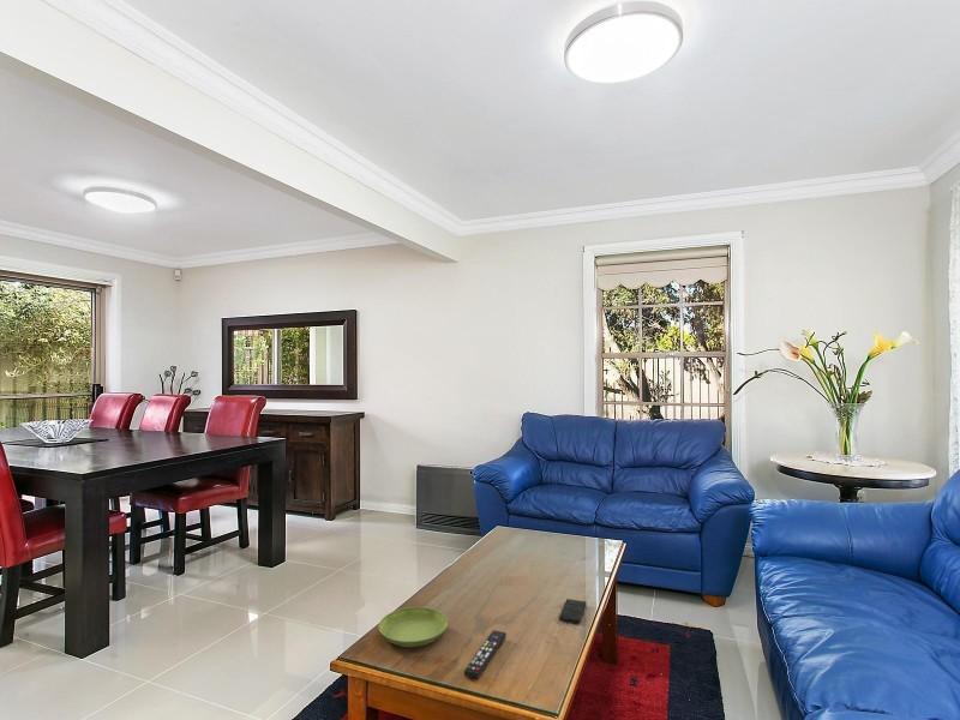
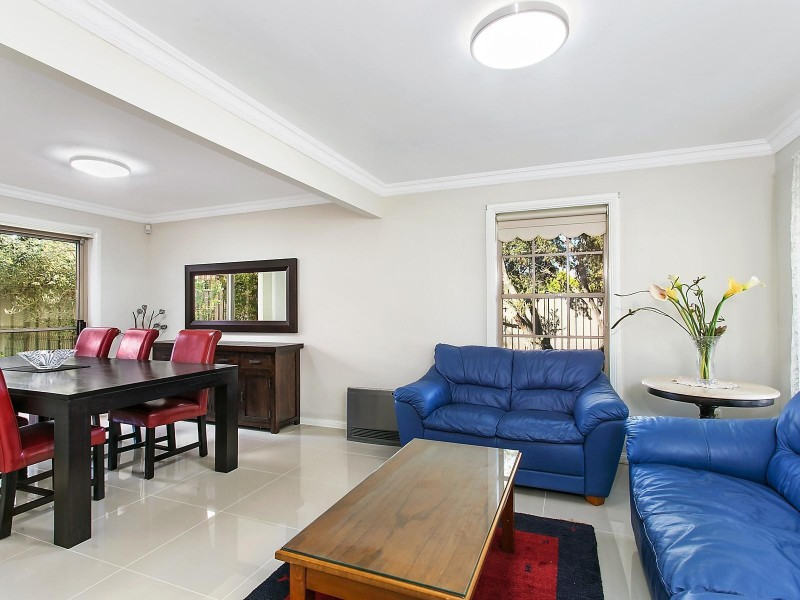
- saucer (413, 628)
- remote control (486, 652)
- smartphone (572, 610)
